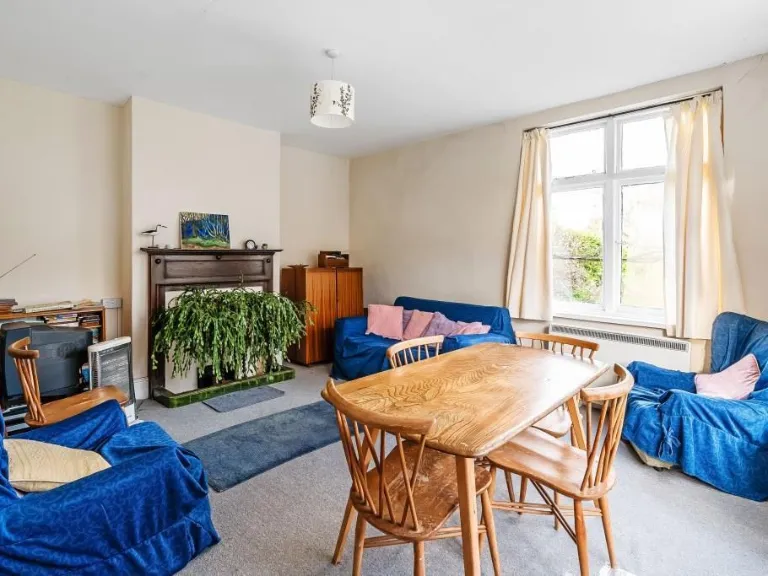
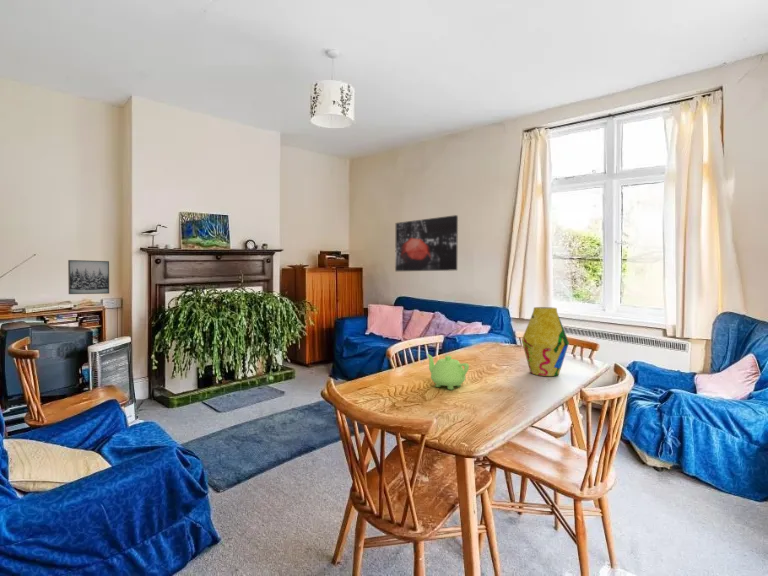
+ vase (544, 340)
+ teapot (446, 370)
+ wall art (424, 245)
+ wall art (89, 277)
